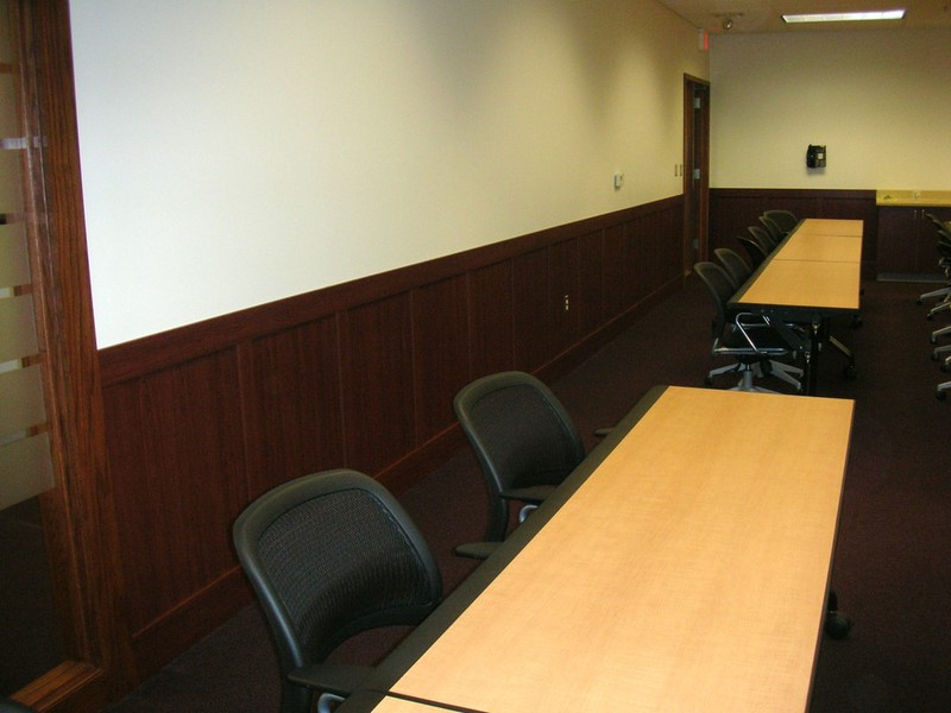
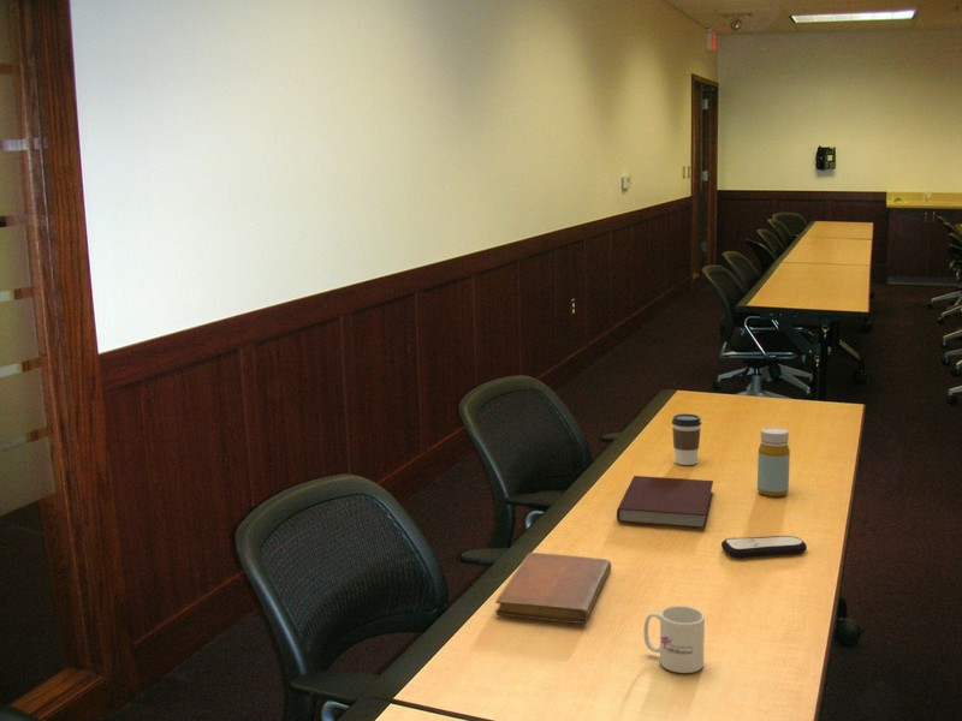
+ notebook (556, 585)
+ bottle (773, 461)
+ notebook (666, 500)
+ mug (672, 636)
+ coffee cup (685, 439)
+ remote control (764, 546)
